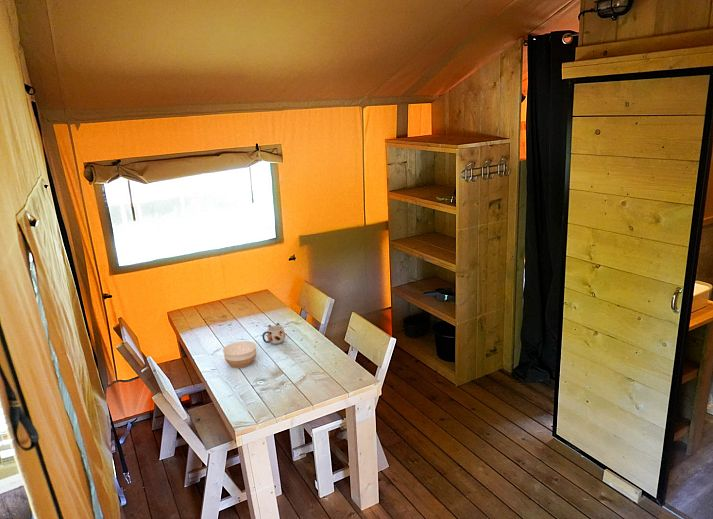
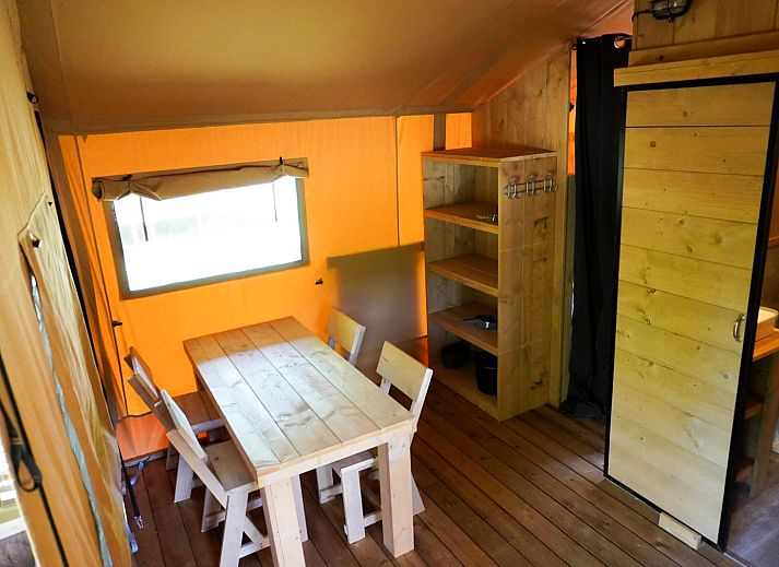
- mug (273, 334)
- bowl (240, 355)
